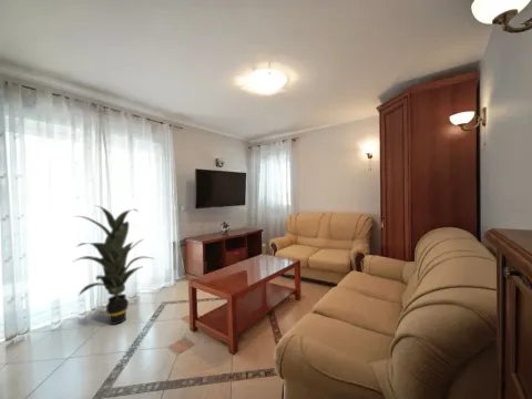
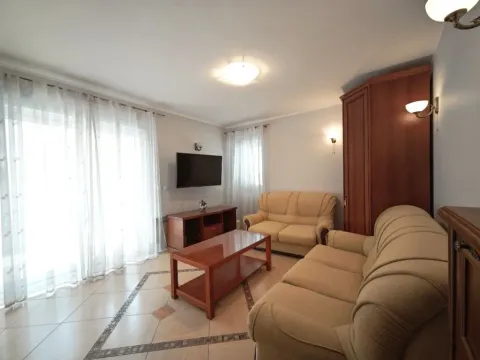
- indoor plant (110, 263)
